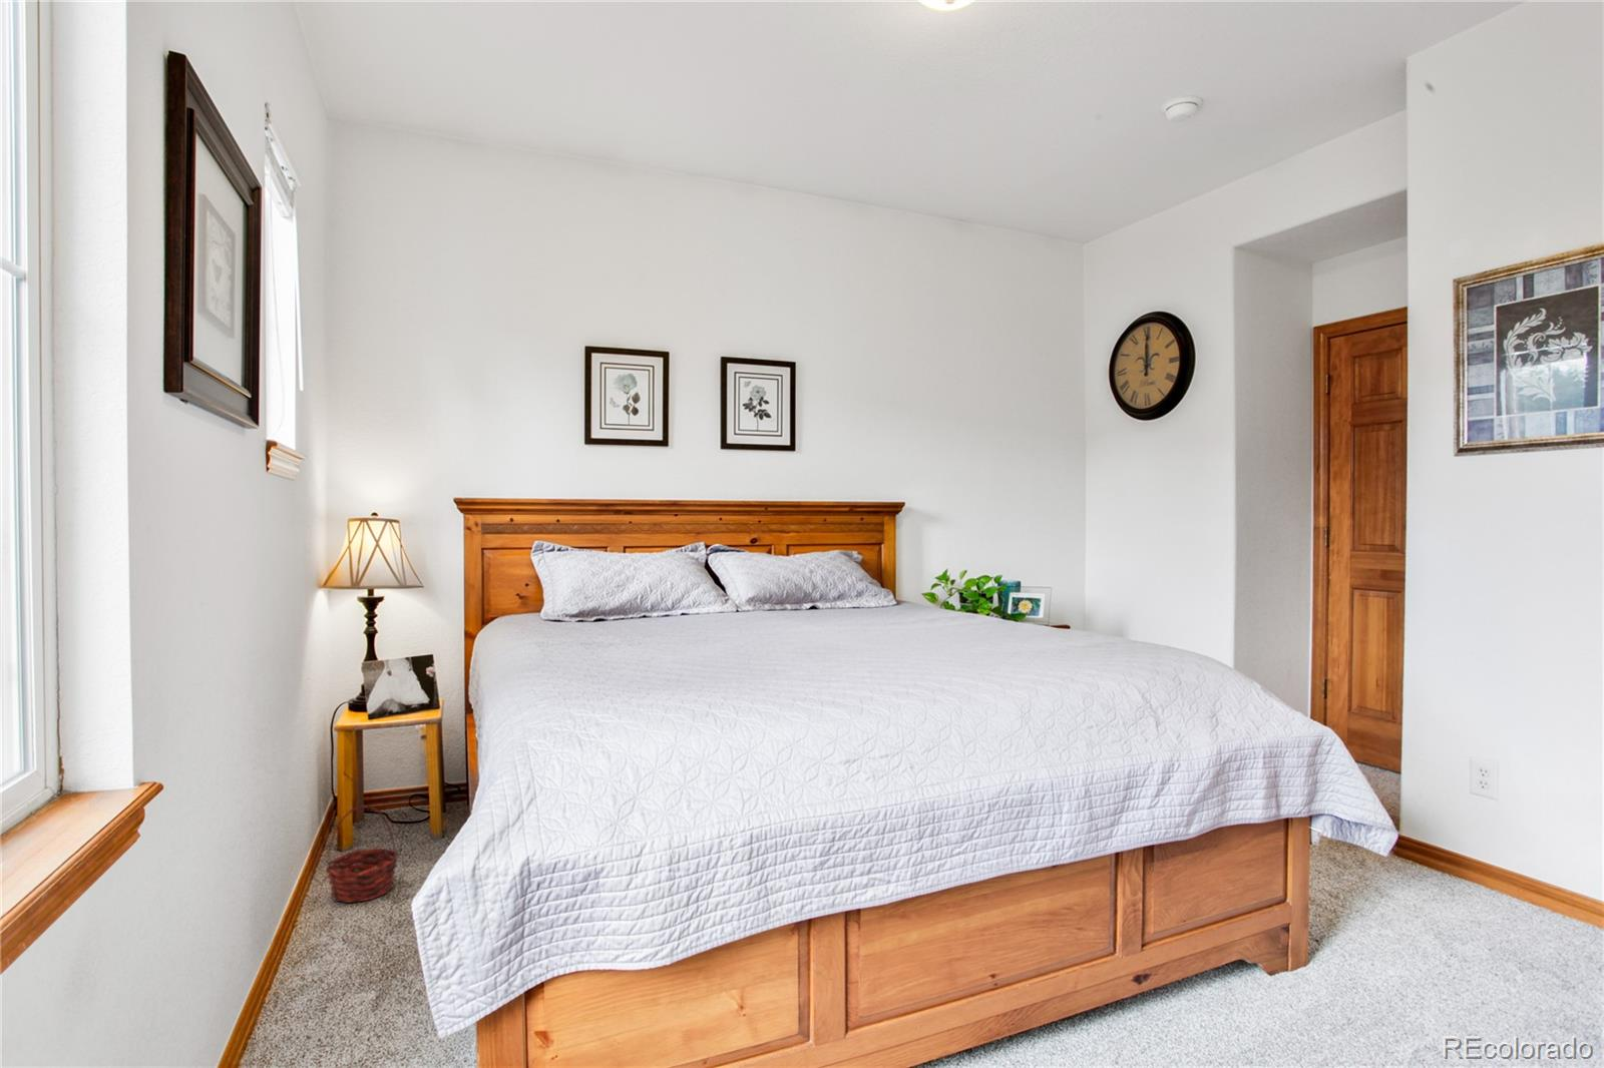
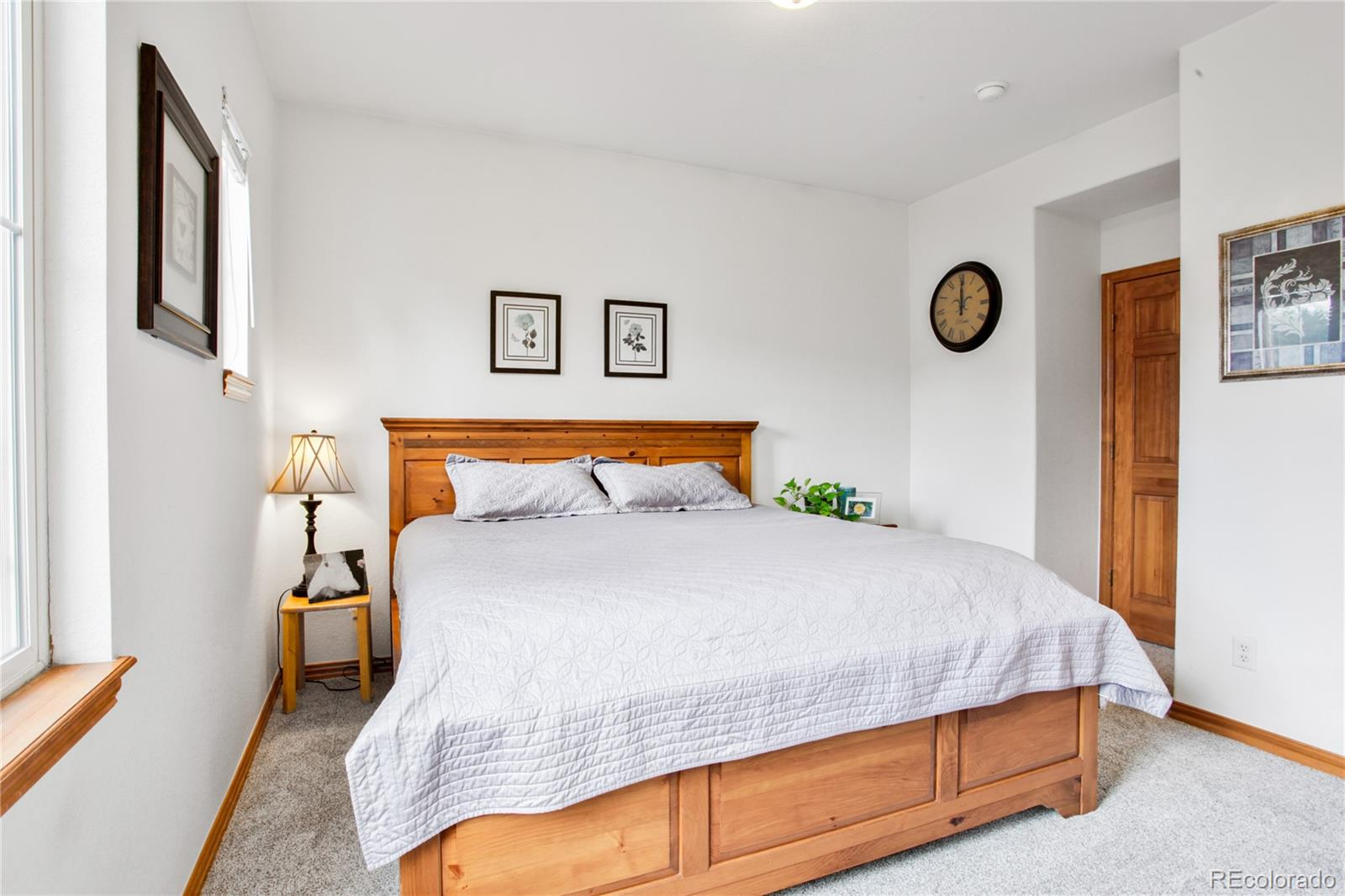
- basket (361, 850)
